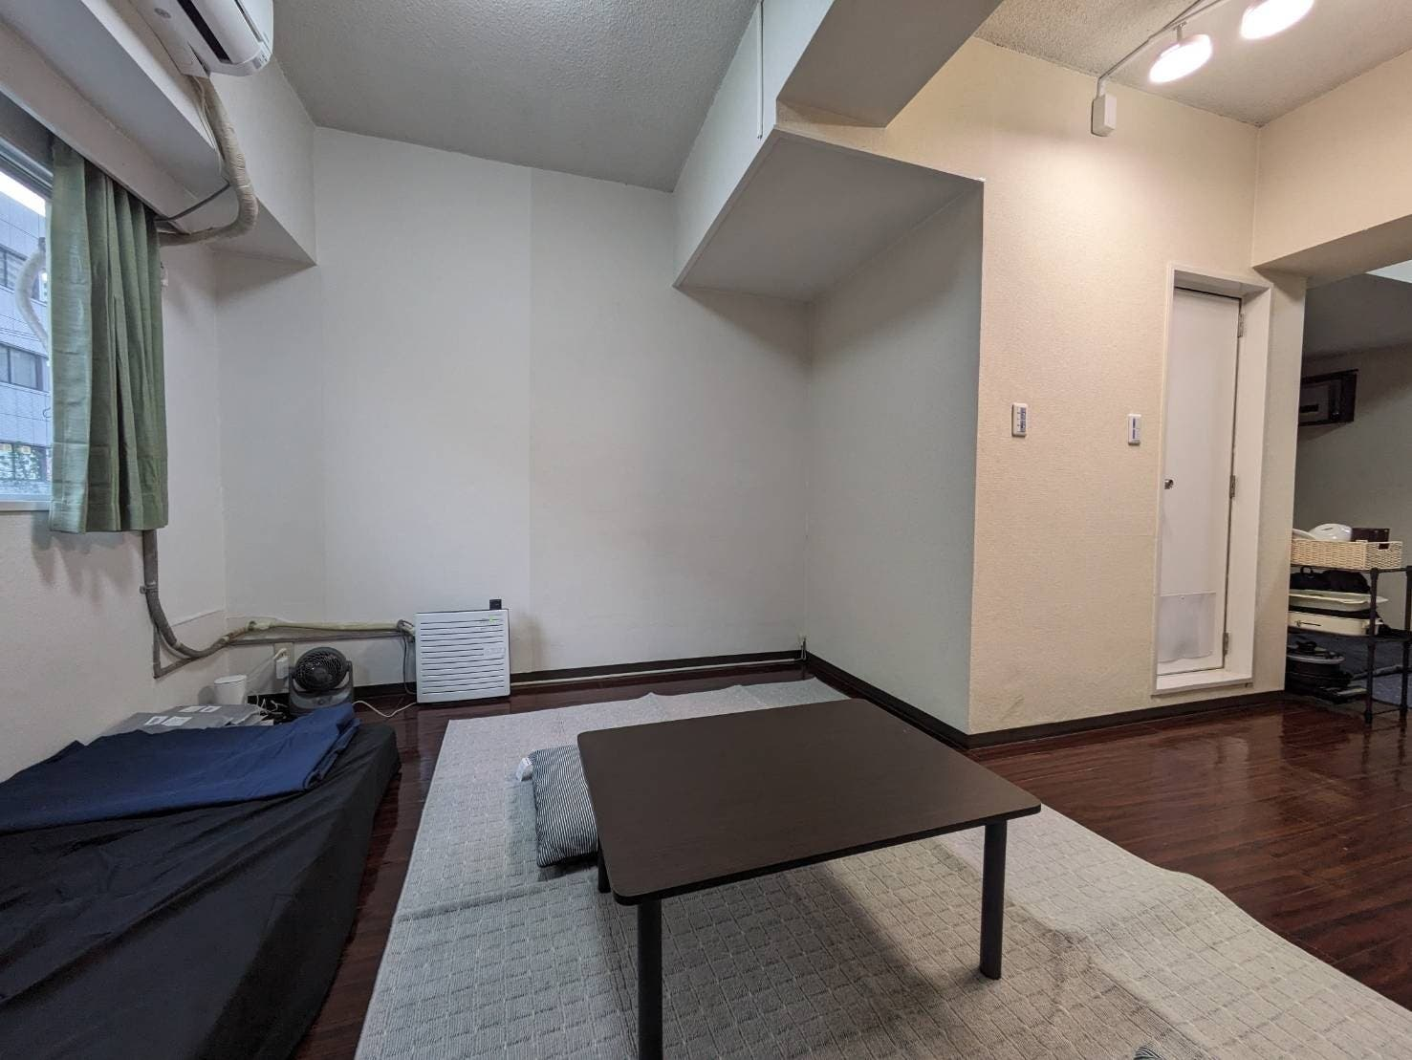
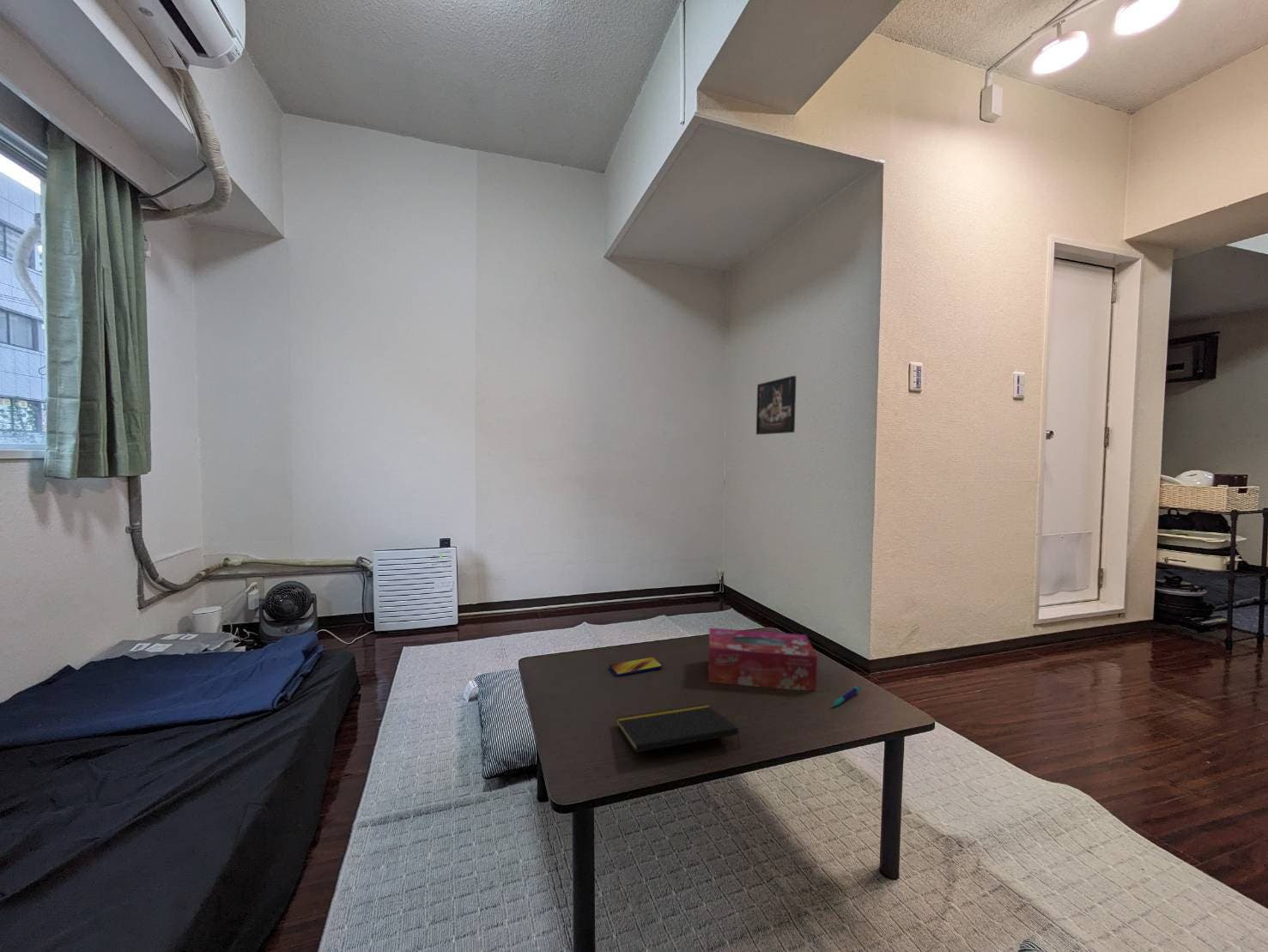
+ notepad (674, 725)
+ pen (845, 696)
+ smartphone (635, 666)
+ tissue box (759, 658)
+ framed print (774, 407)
